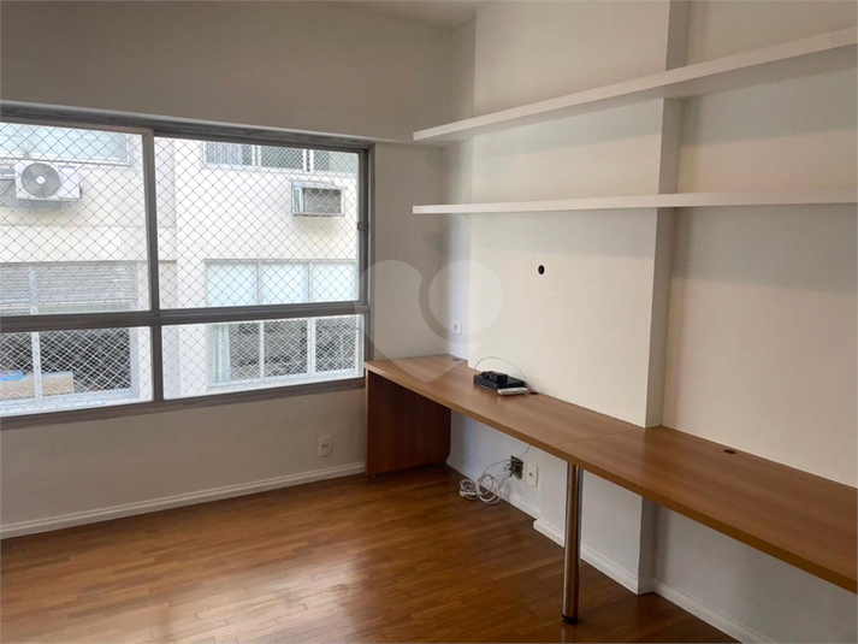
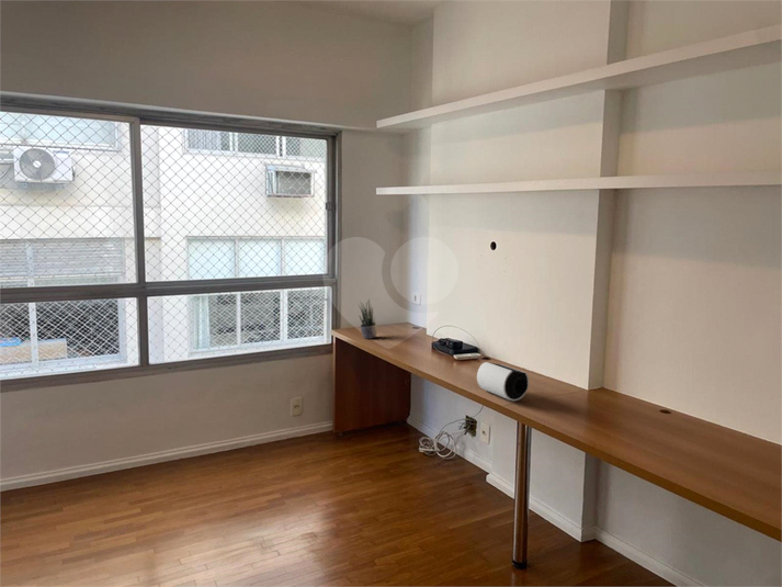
+ speaker (505, 381)
+ potted plant (366, 318)
